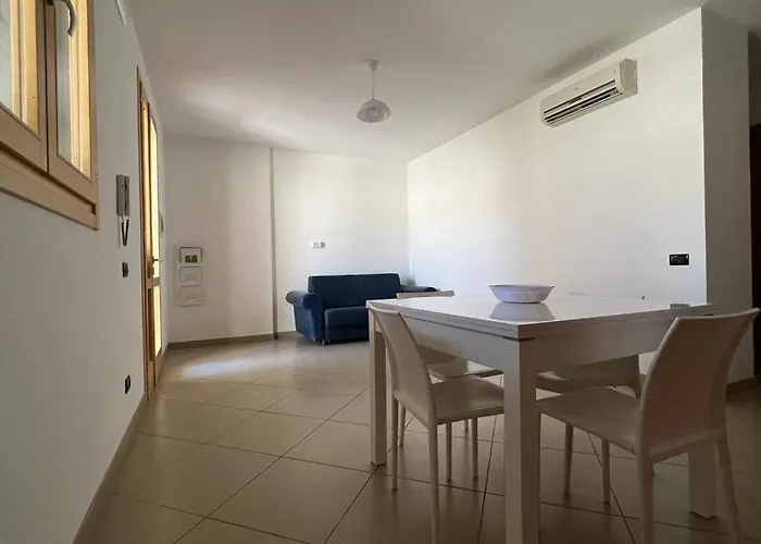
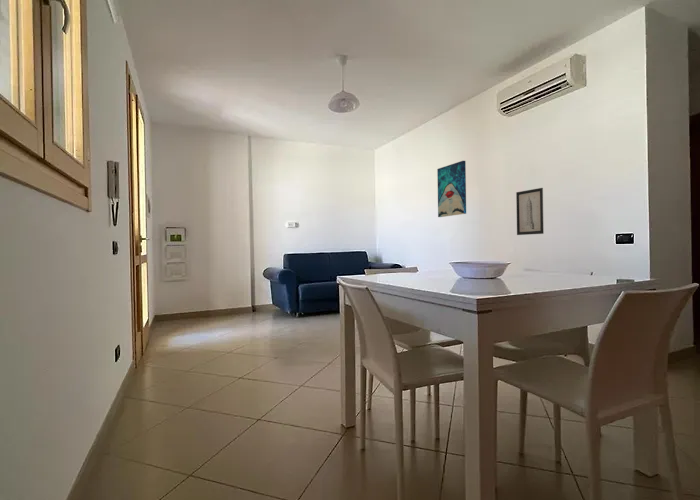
+ wall art (451, 190)
+ wall art (529, 212)
